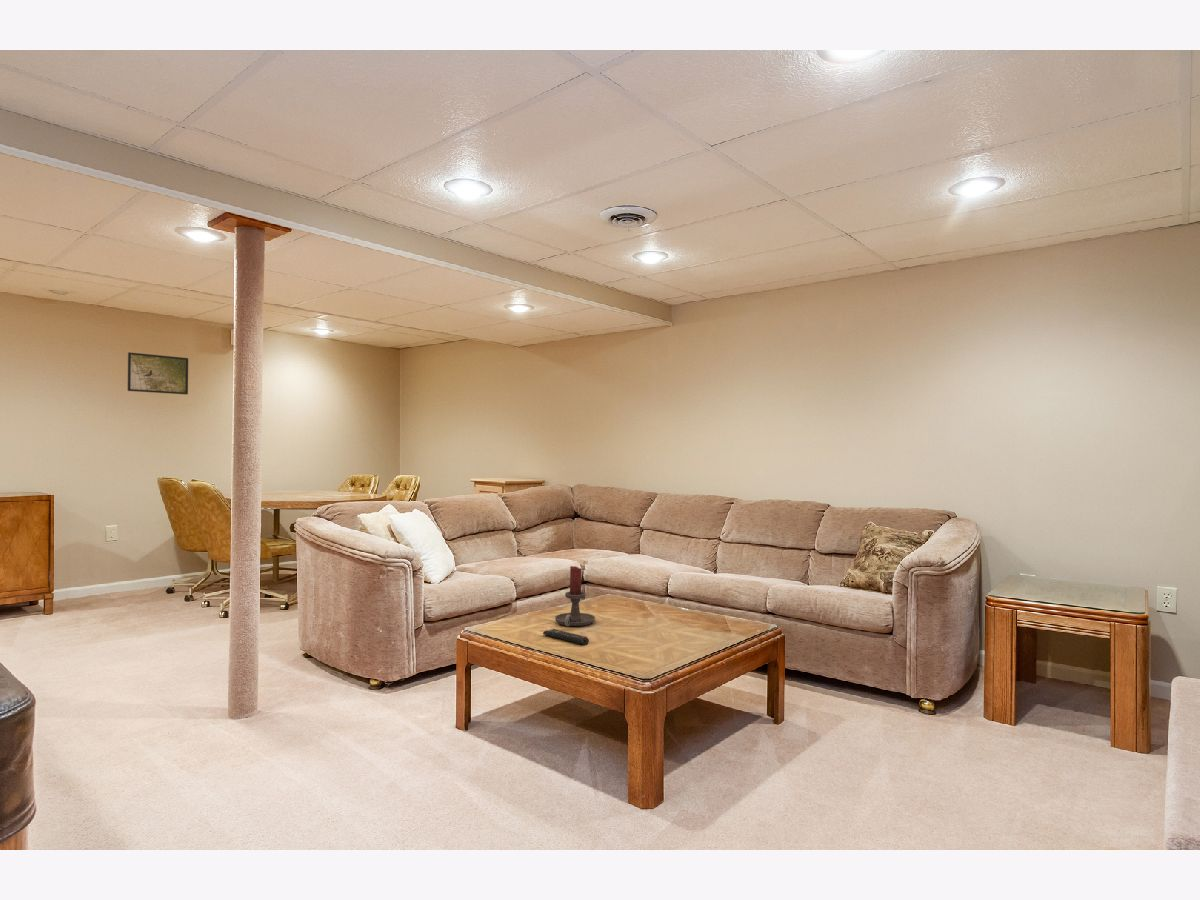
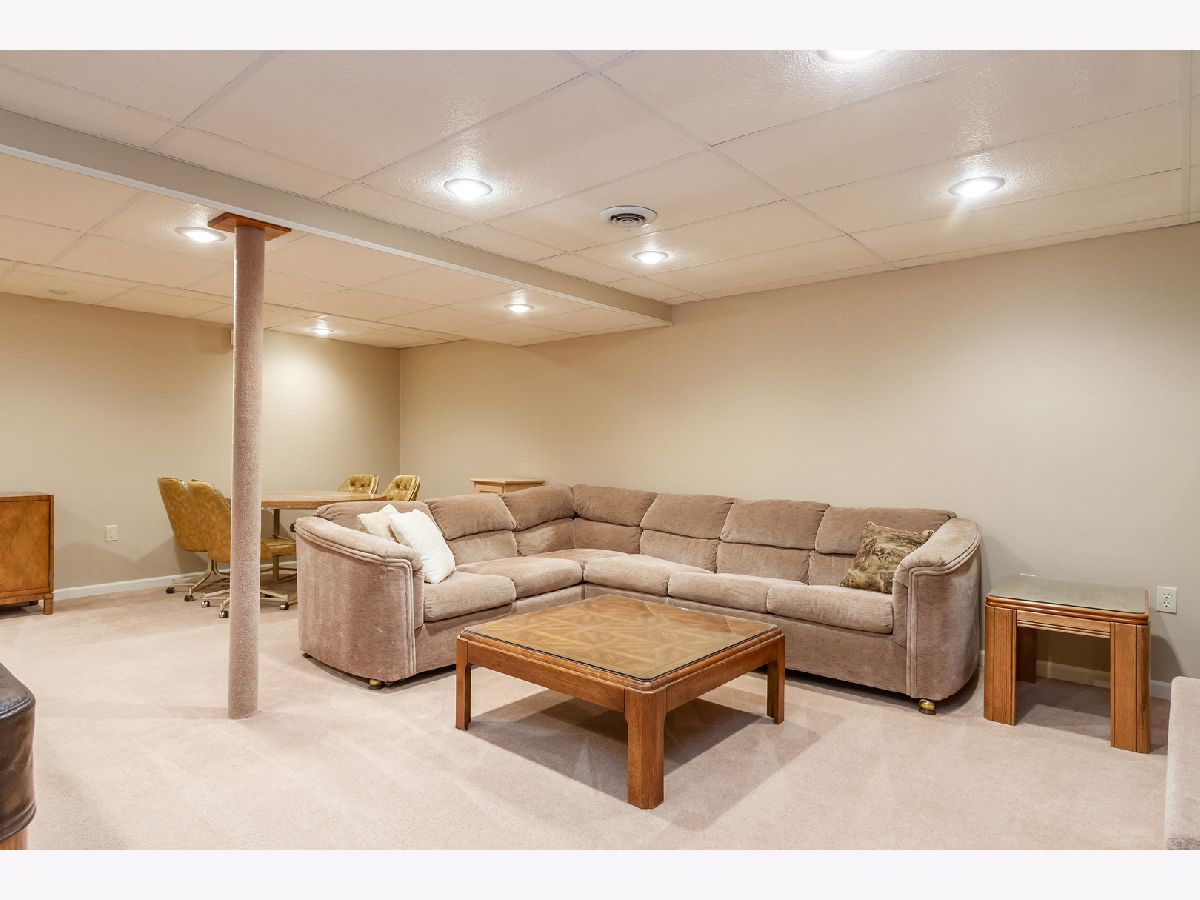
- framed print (158, 374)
- candle holder (573, 595)
- remote control (565, 636)
